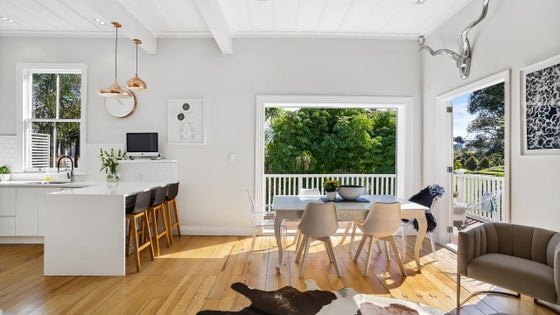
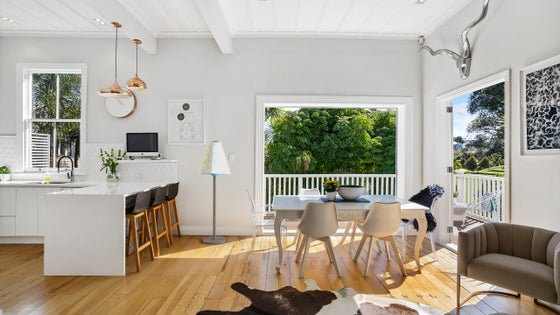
+ floor lamp (214, 190)
